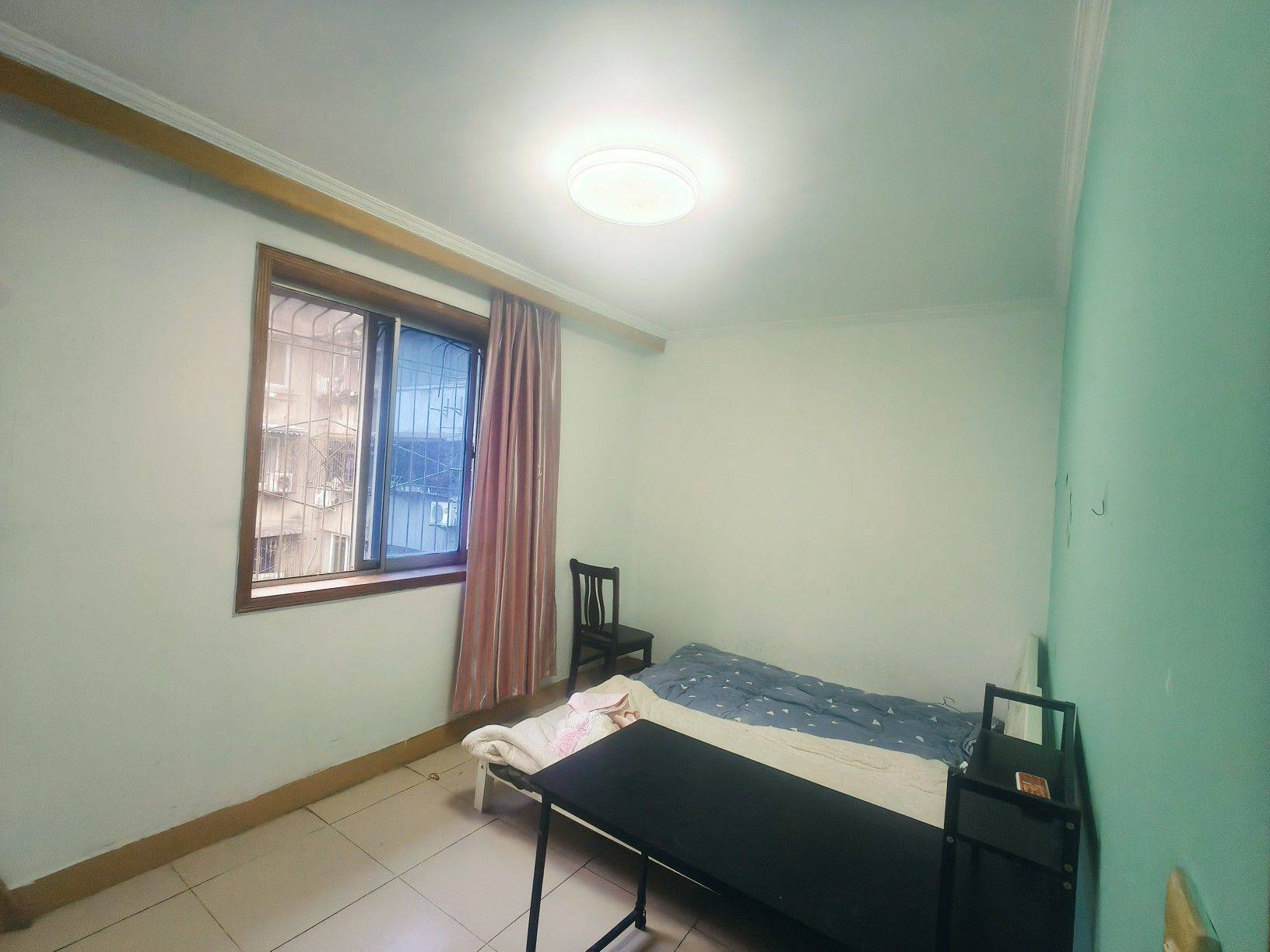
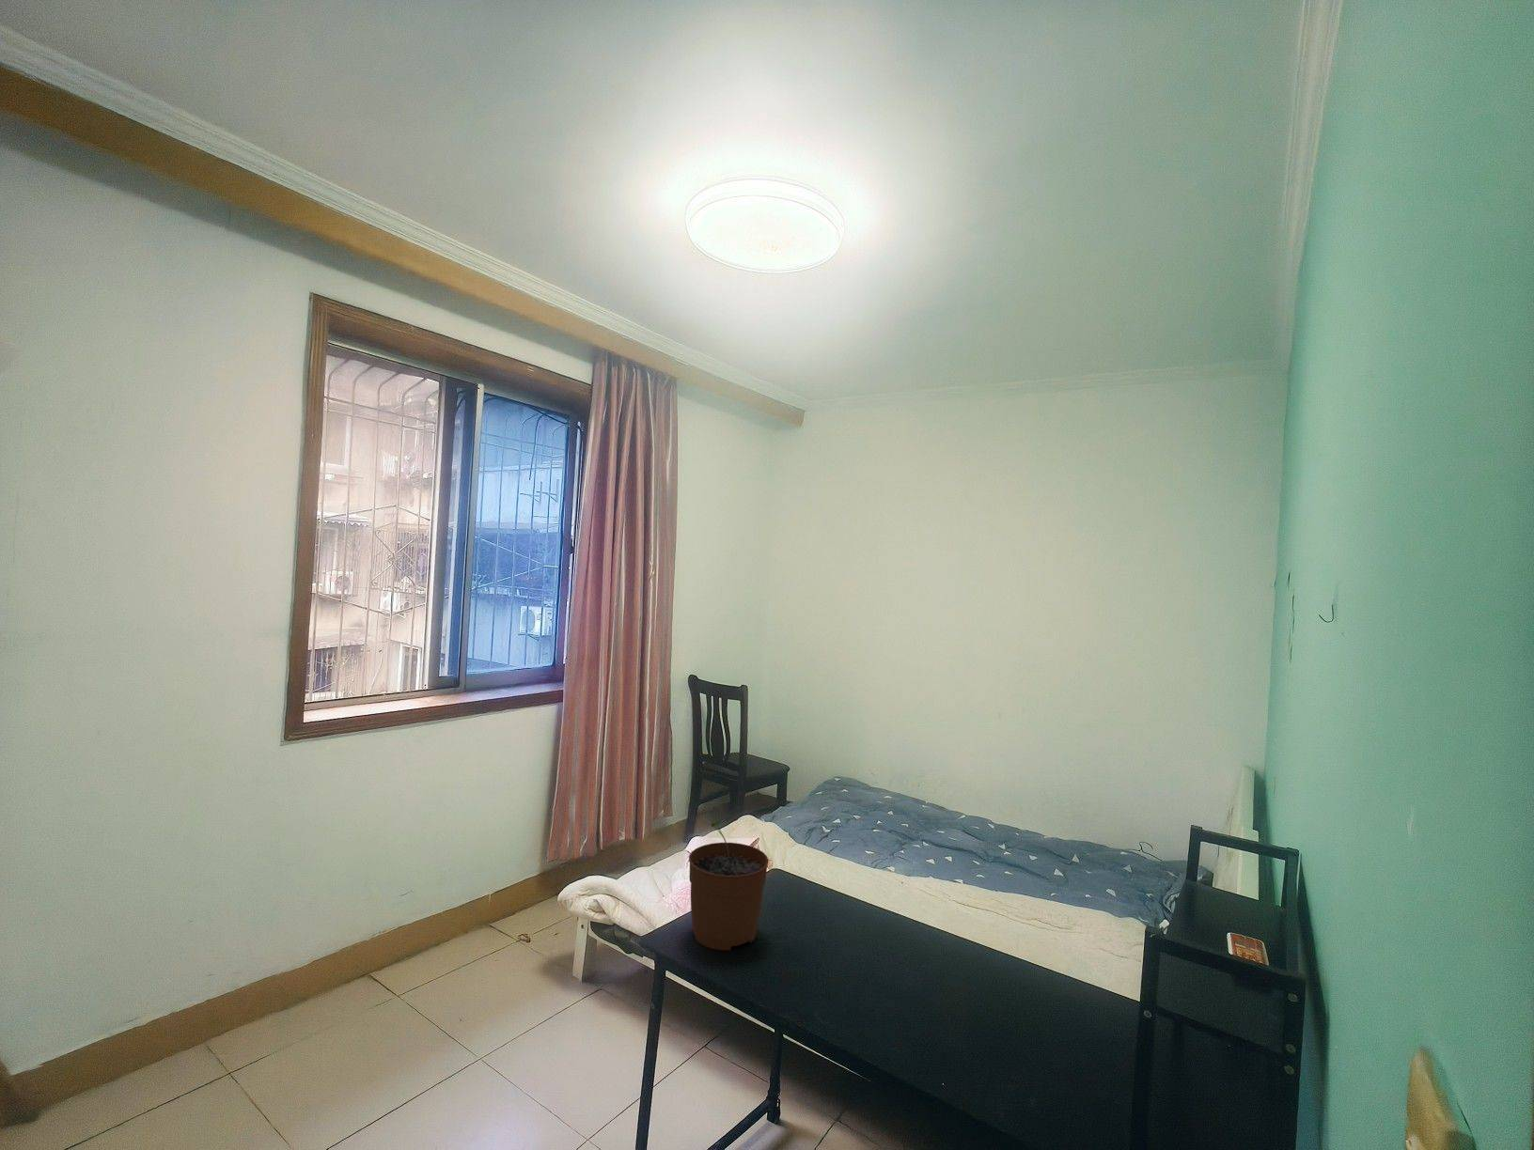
+ plant pot (727, 877)
